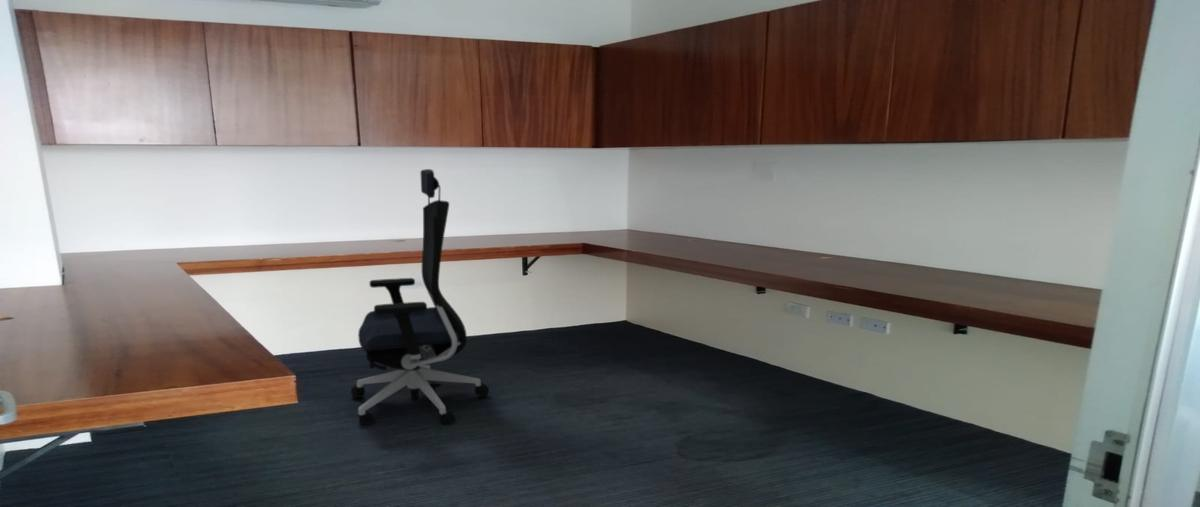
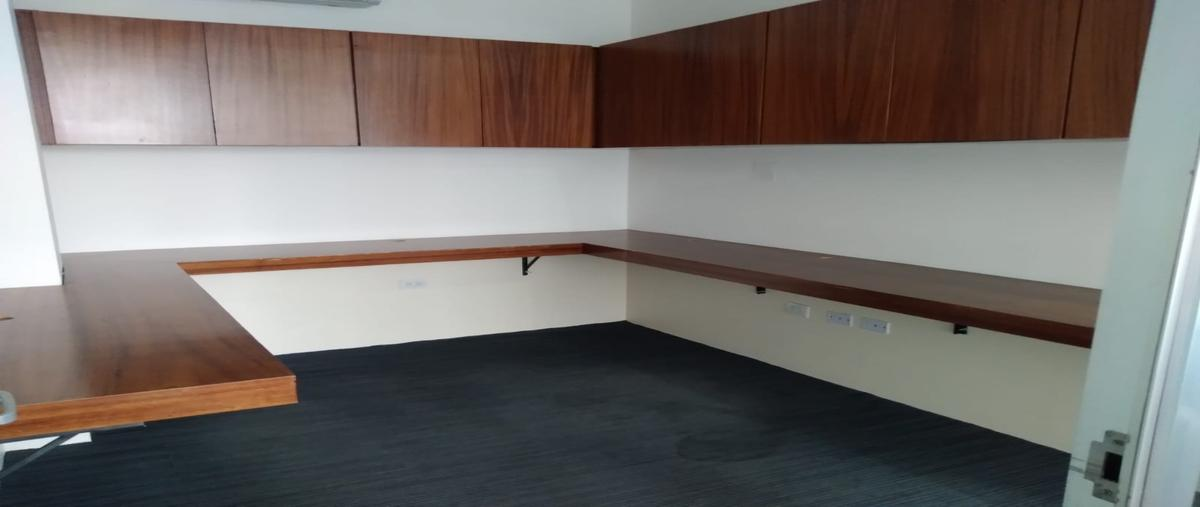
- office chair (413, 284)
